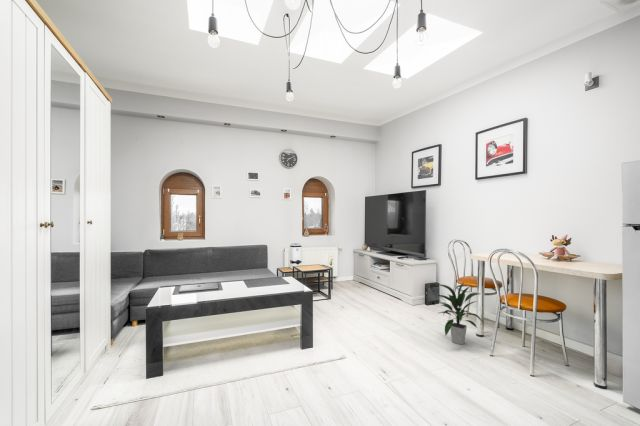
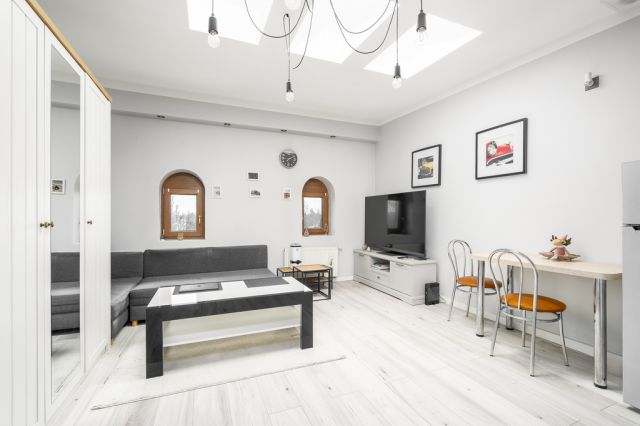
- indoor plant (456, 311)
